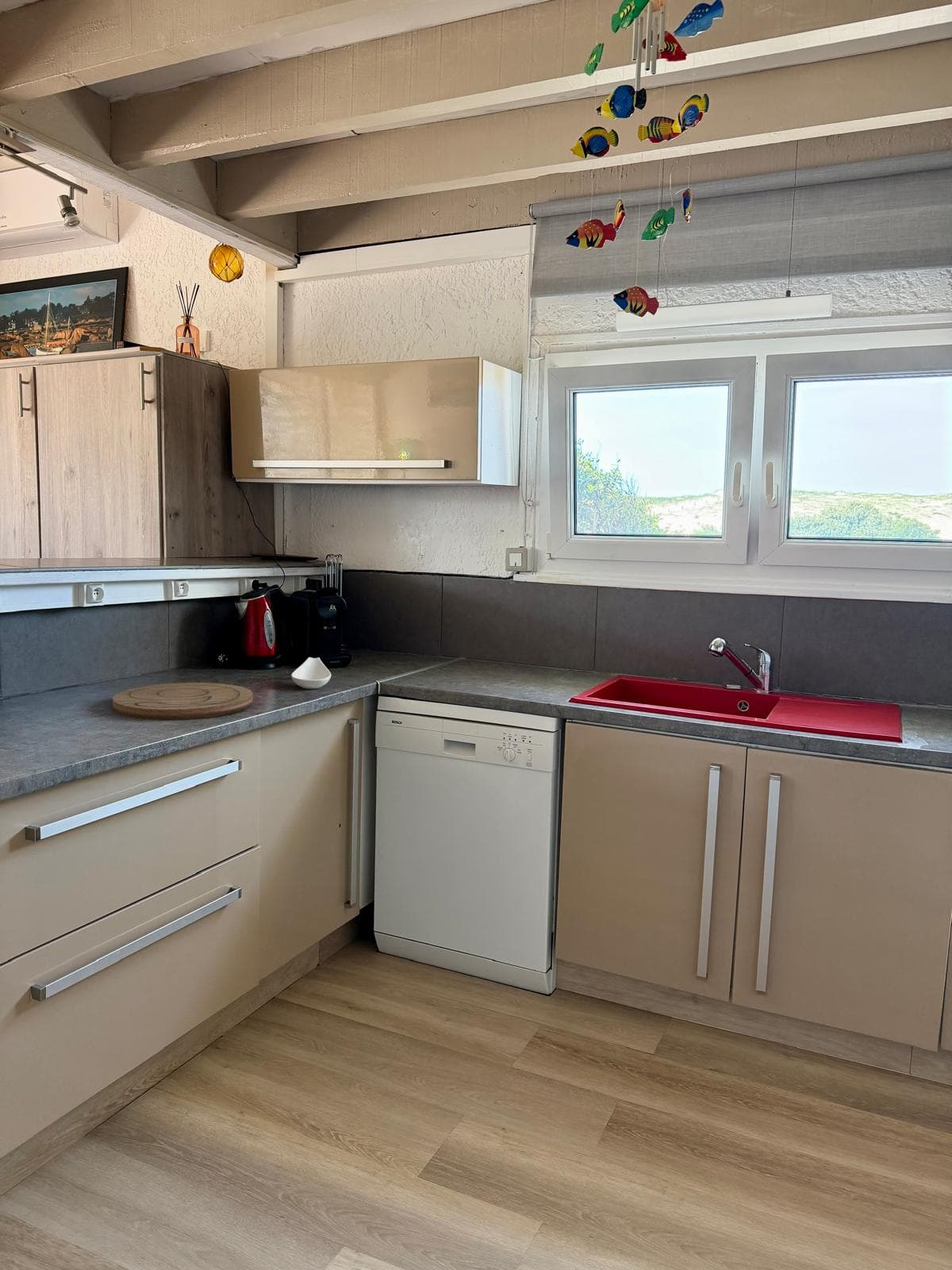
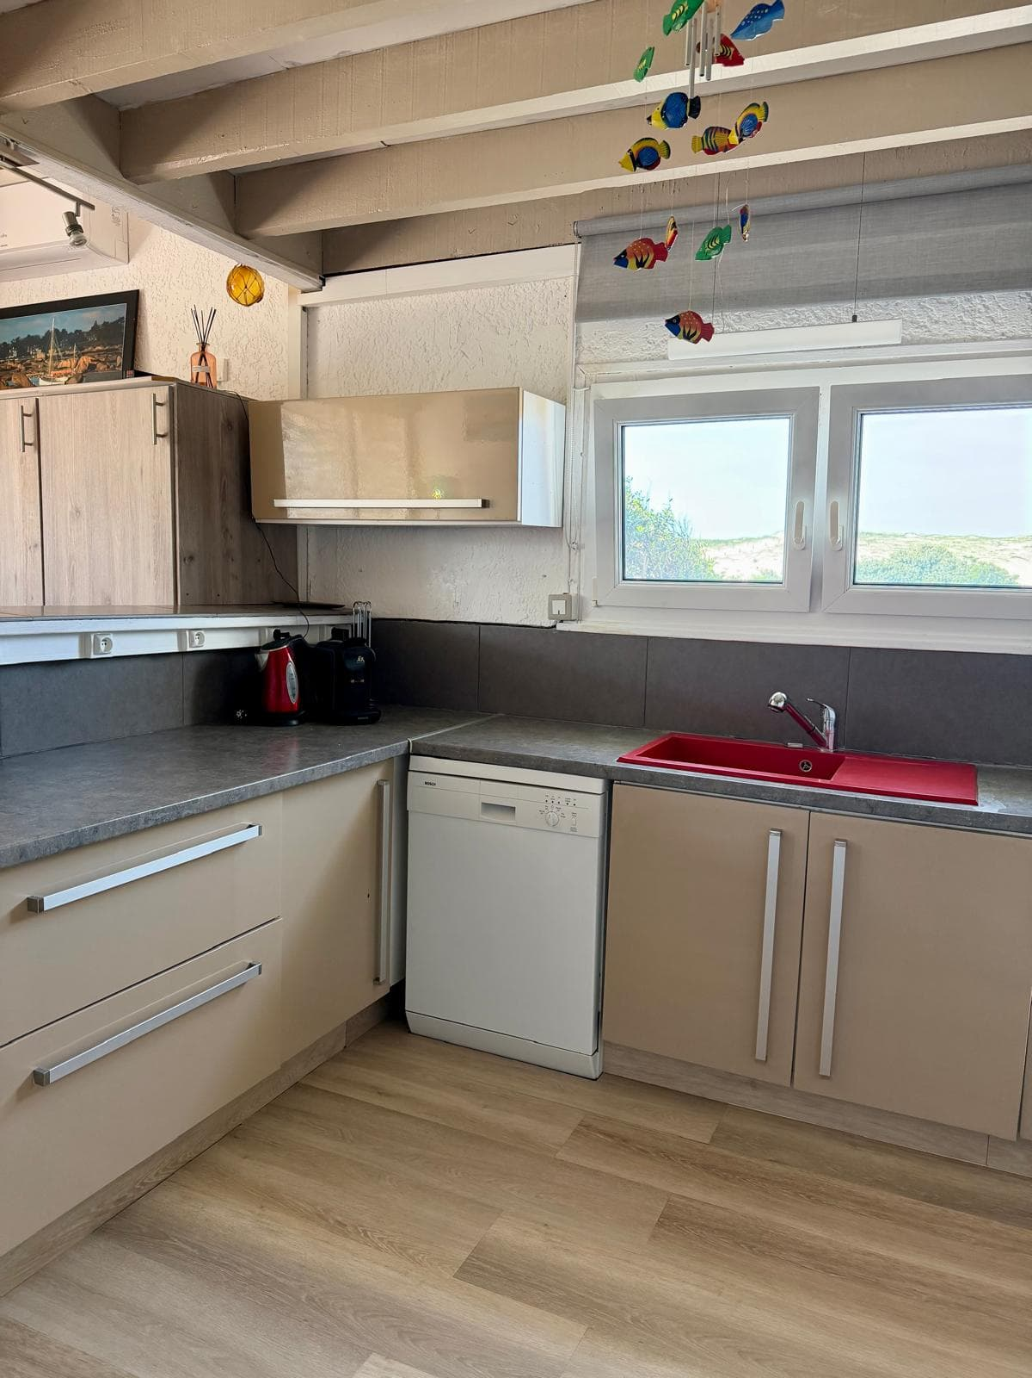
- cutting board (184, 699)
- spoon rest (312, 672)
